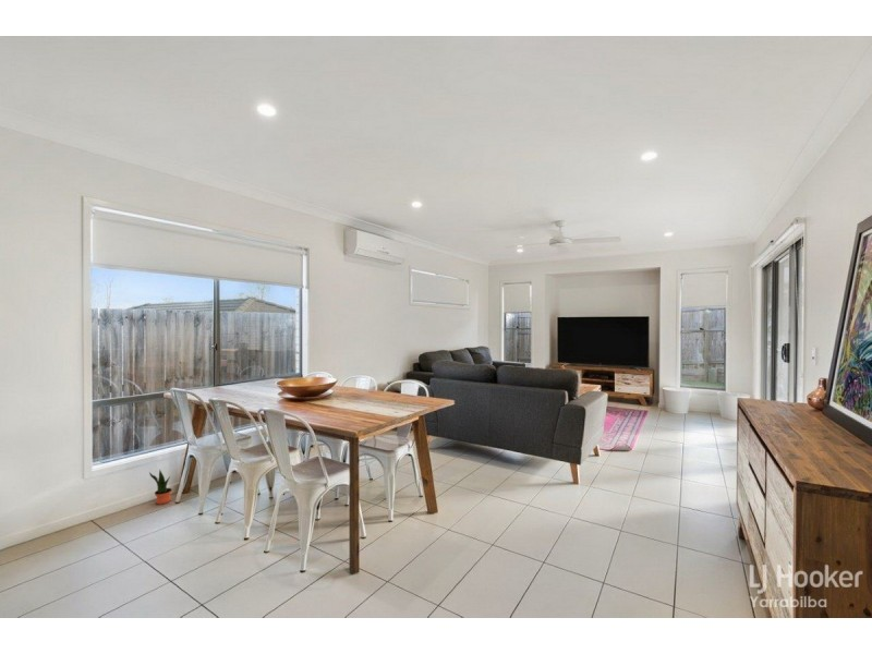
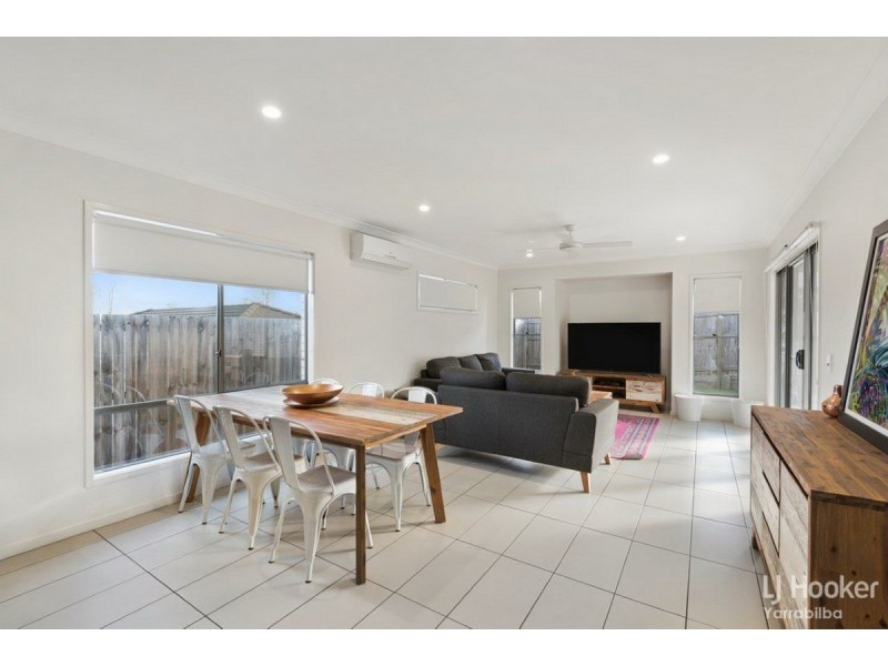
- potted plant (160, 485)
